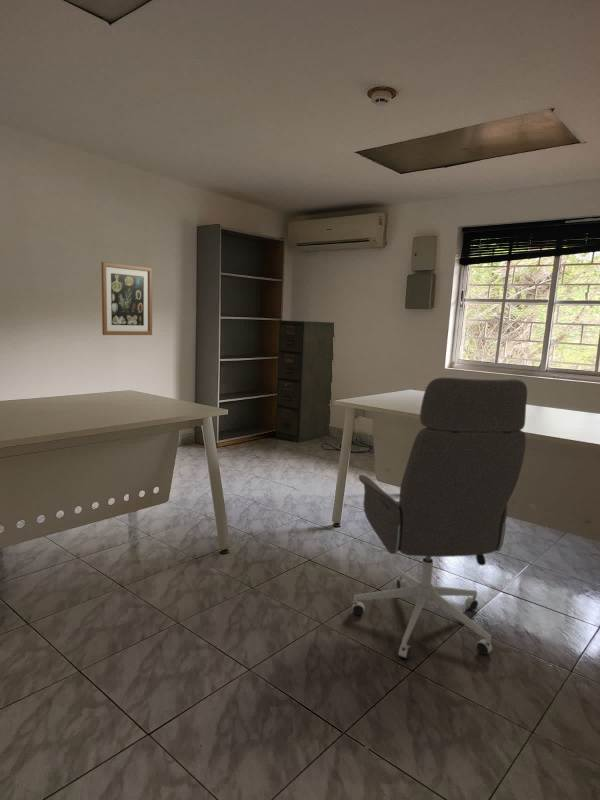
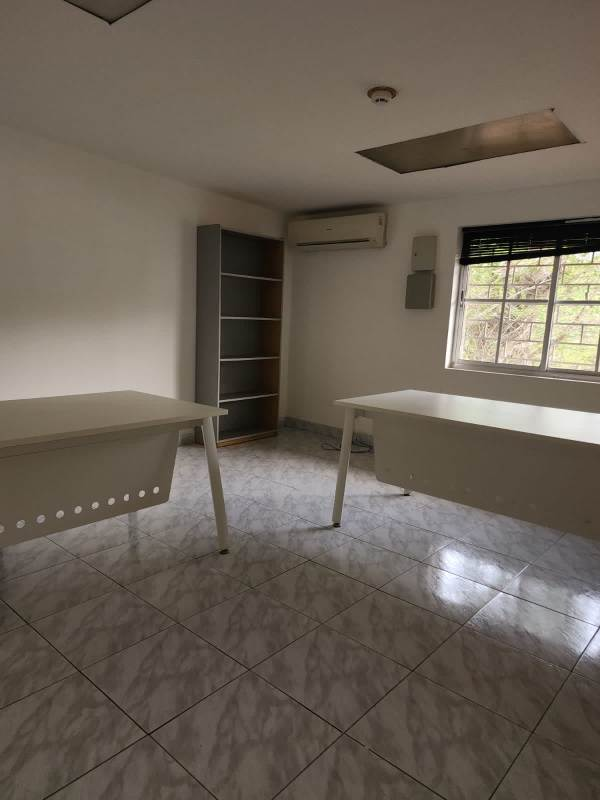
- office chair (436, 503)
- filing cabinet (304, 379)
- wall art (128, 300)
